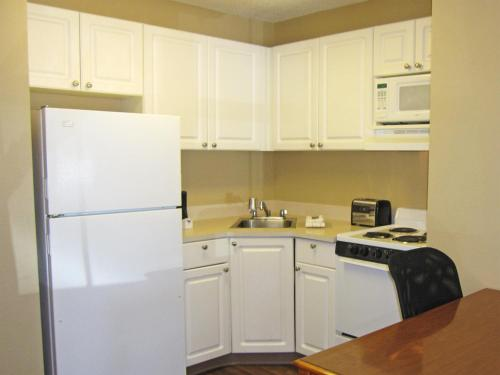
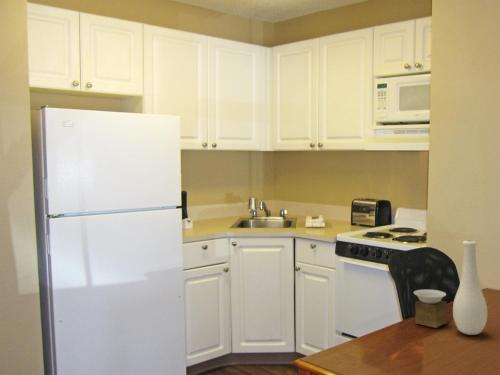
+ vase (459, 285)
